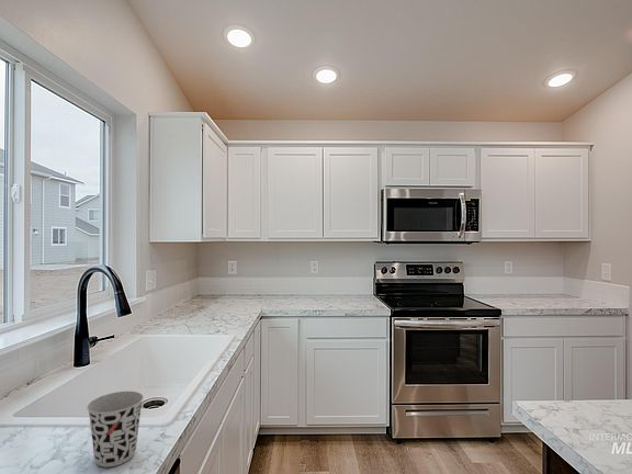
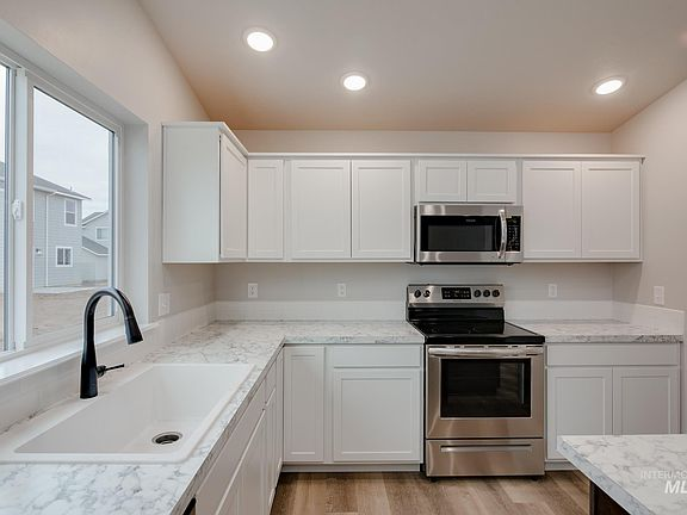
- cup (115, 428)
